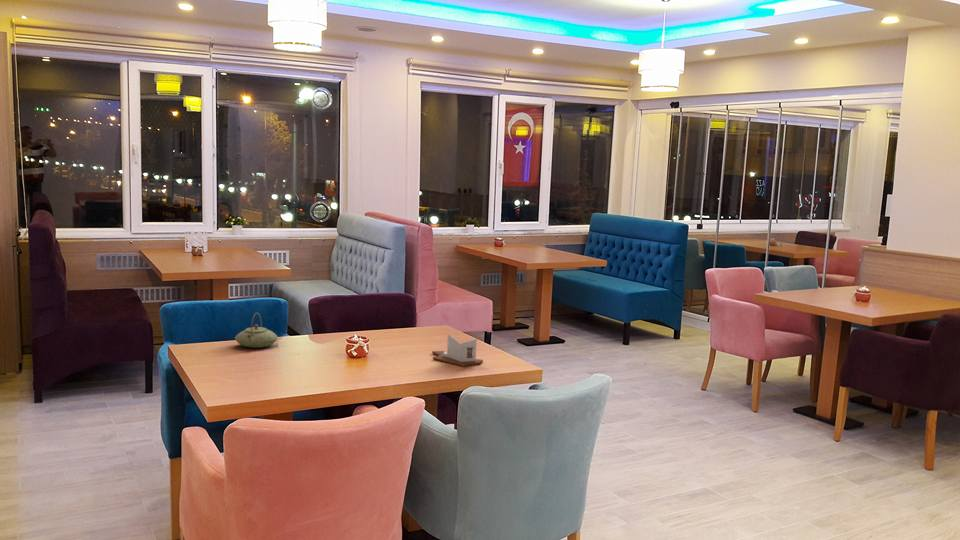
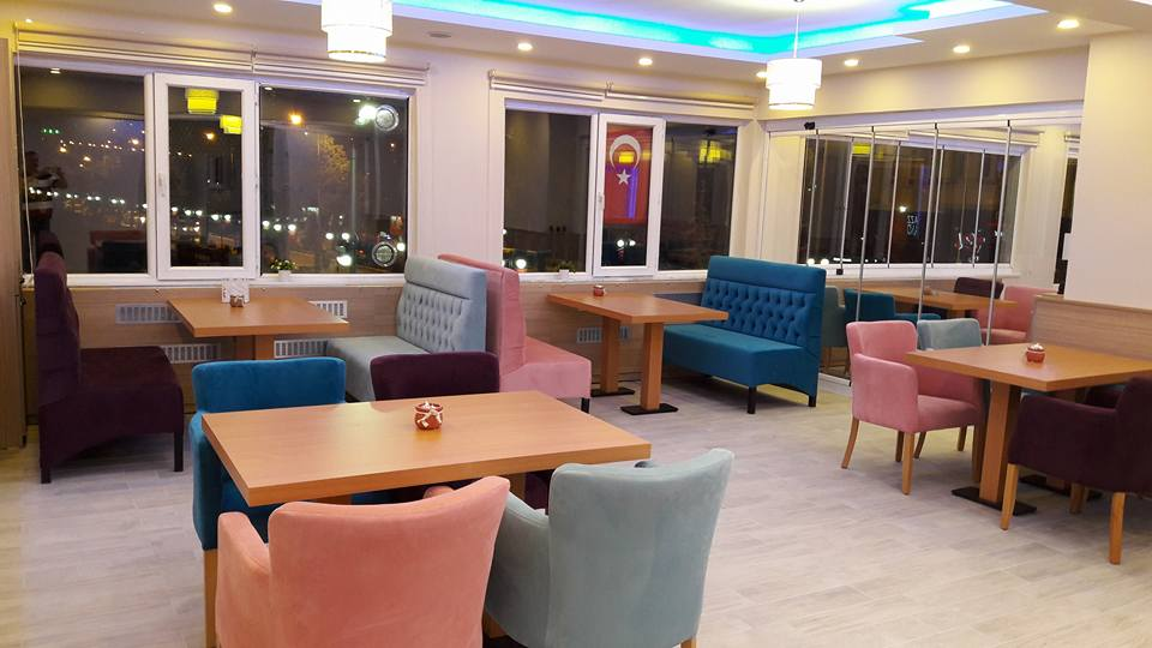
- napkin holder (456, 346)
- teapot (255, 329)
